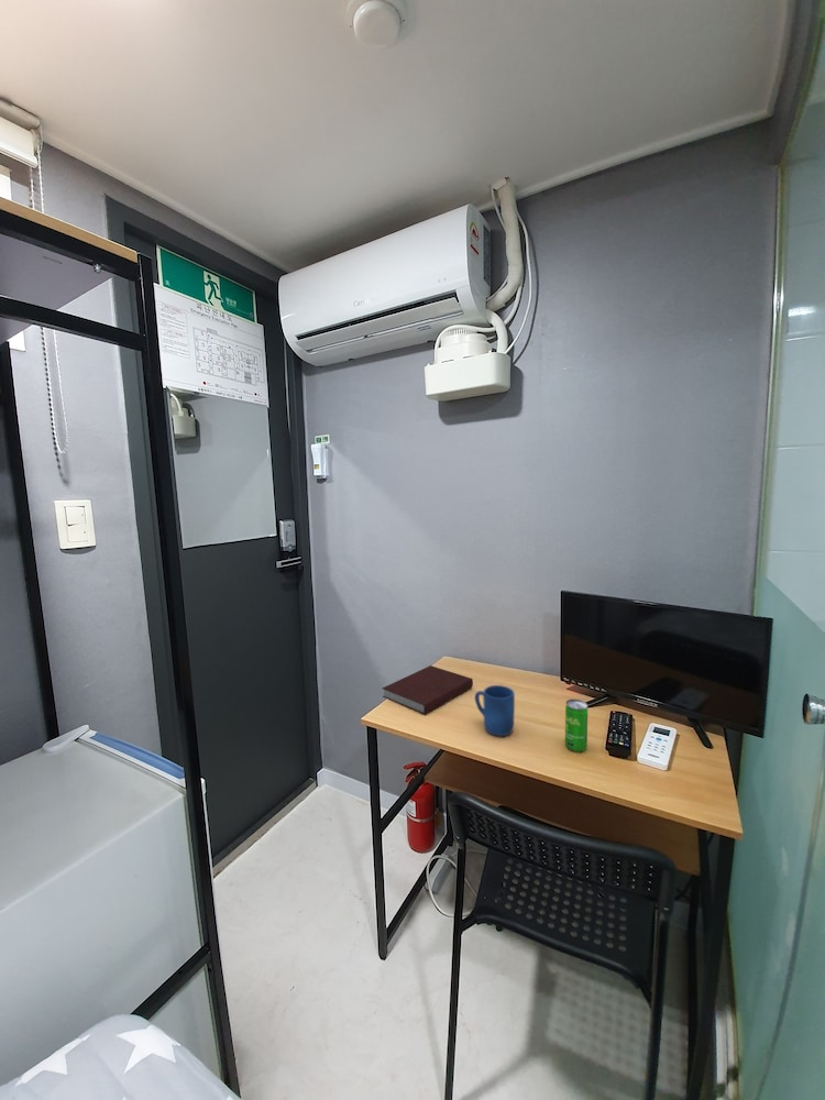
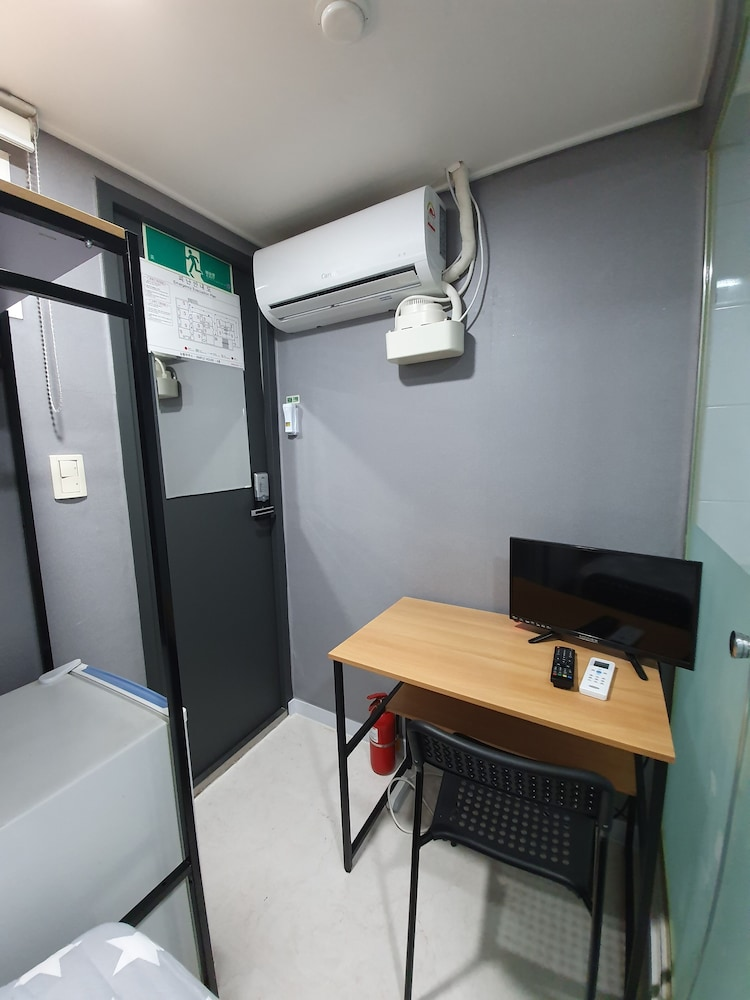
- mug (493, 708)
- notebook (428, 688)
- beverage can (575, 725)
